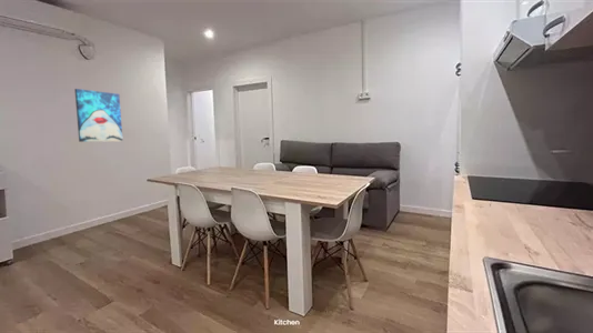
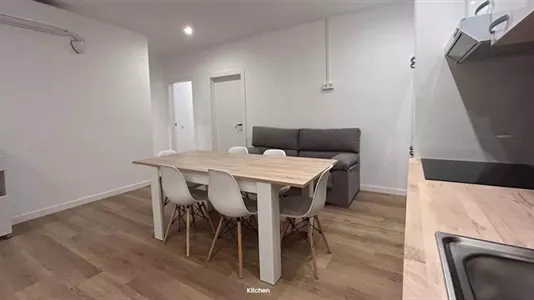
- wall art (100, 117)
